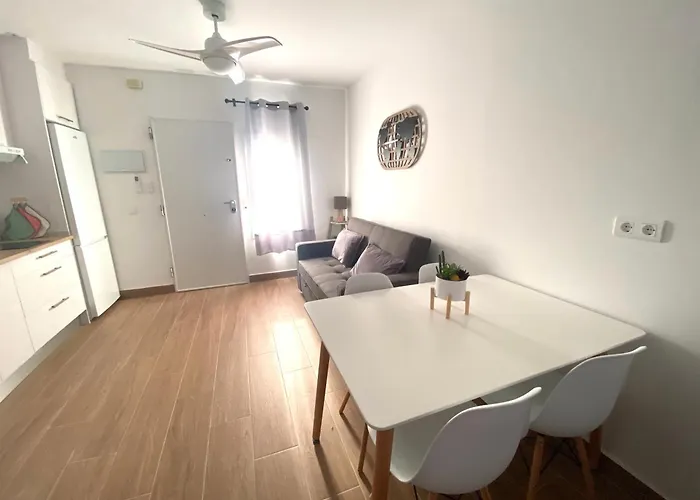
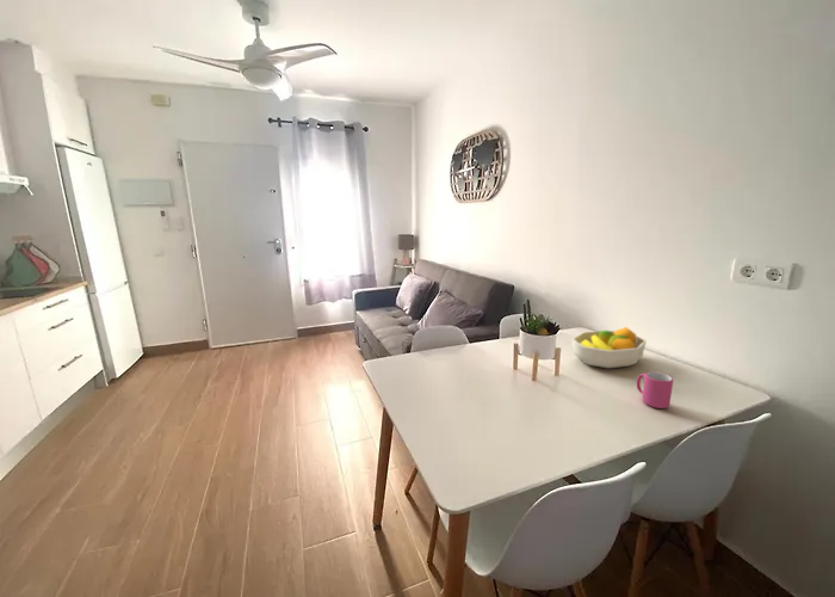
+ mug (652, 388)
+ fruit bowl (607, 345)
